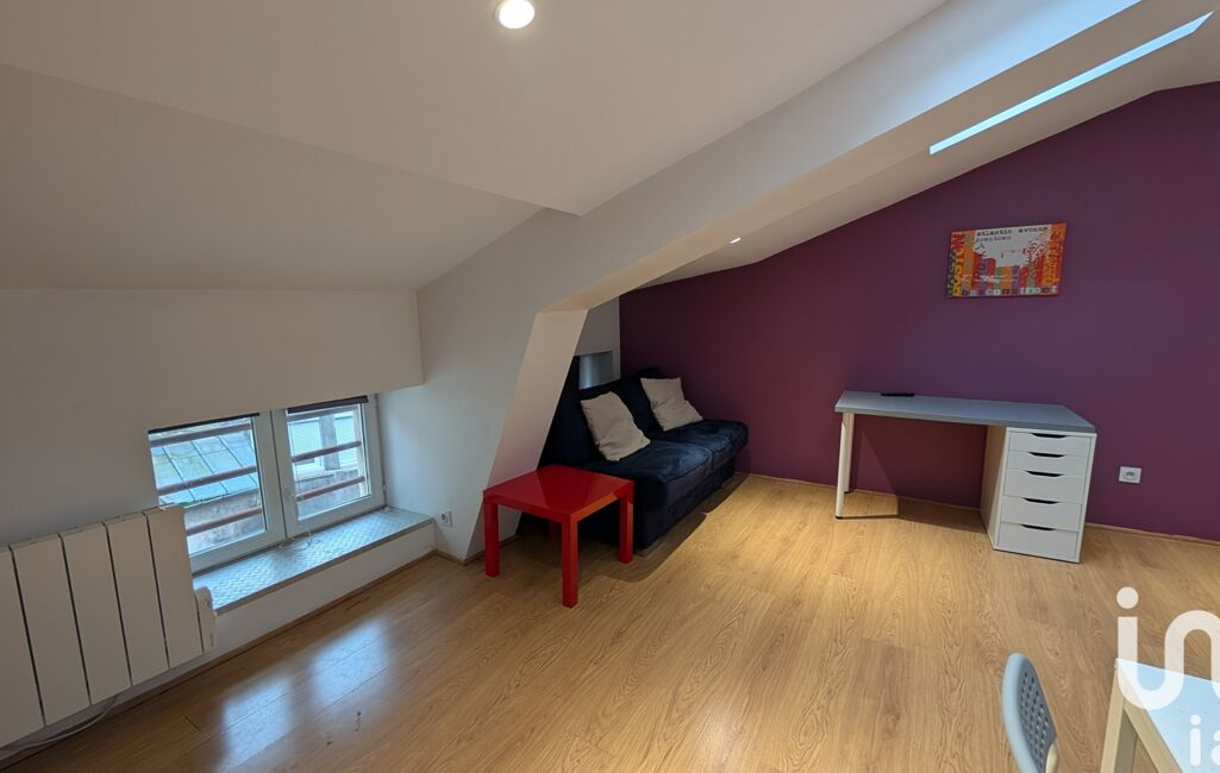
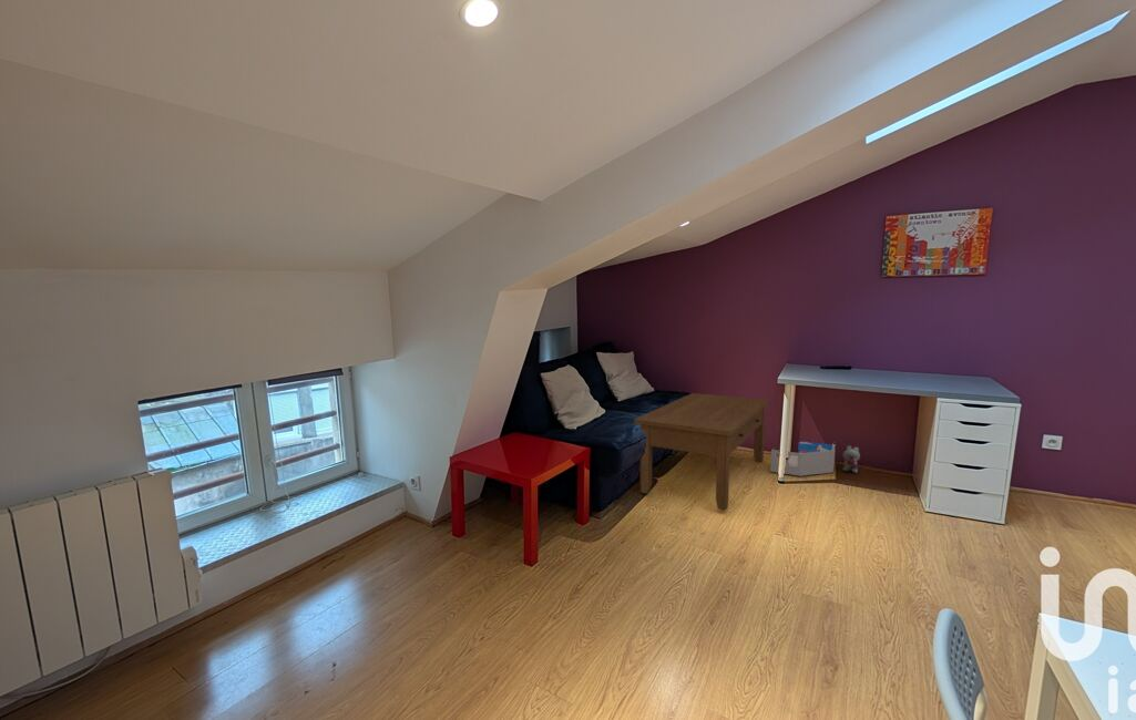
+ coffee table (707, 442)
+ plush toy (851, 459)
+ storage bin (804, 456)
